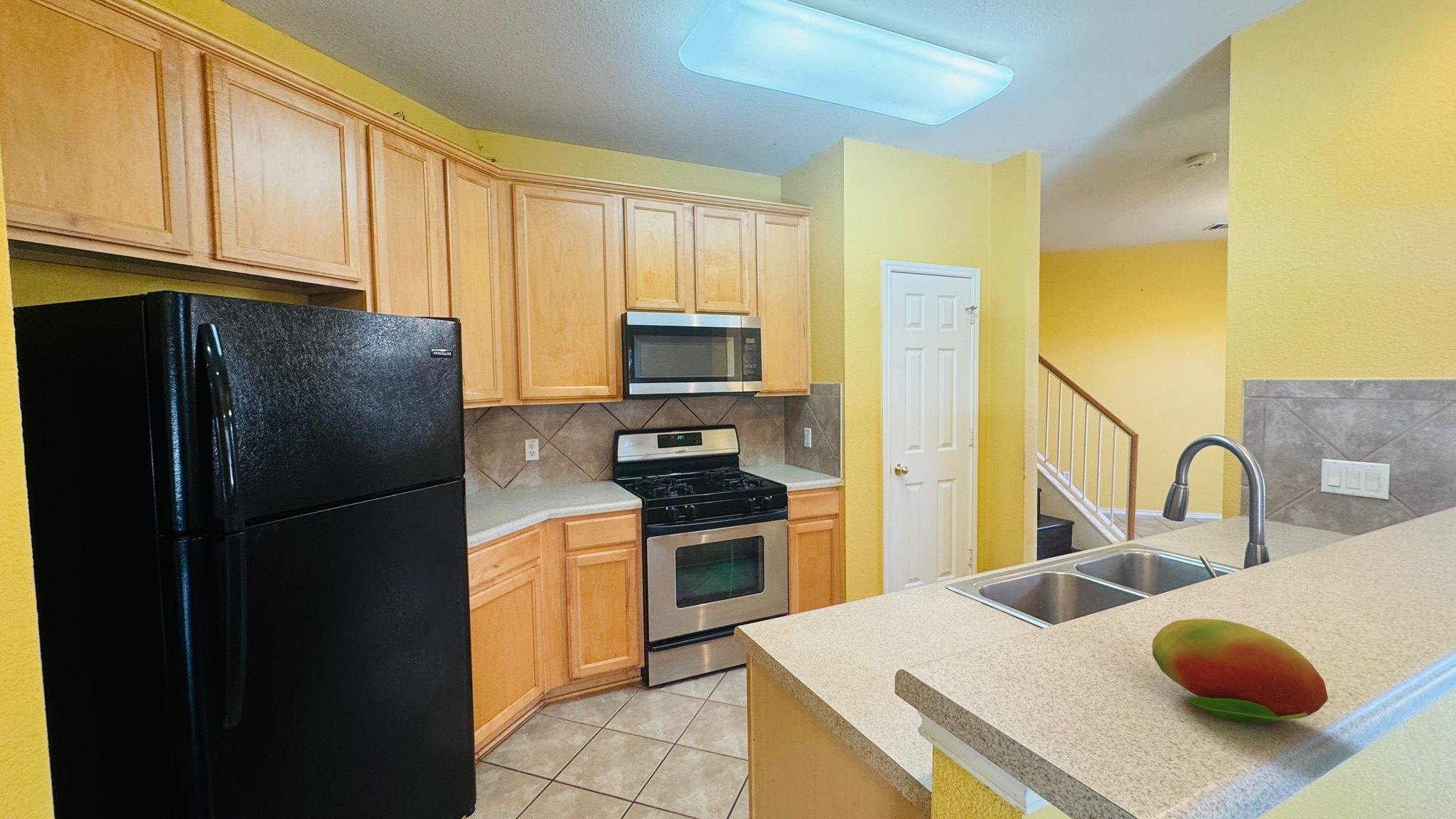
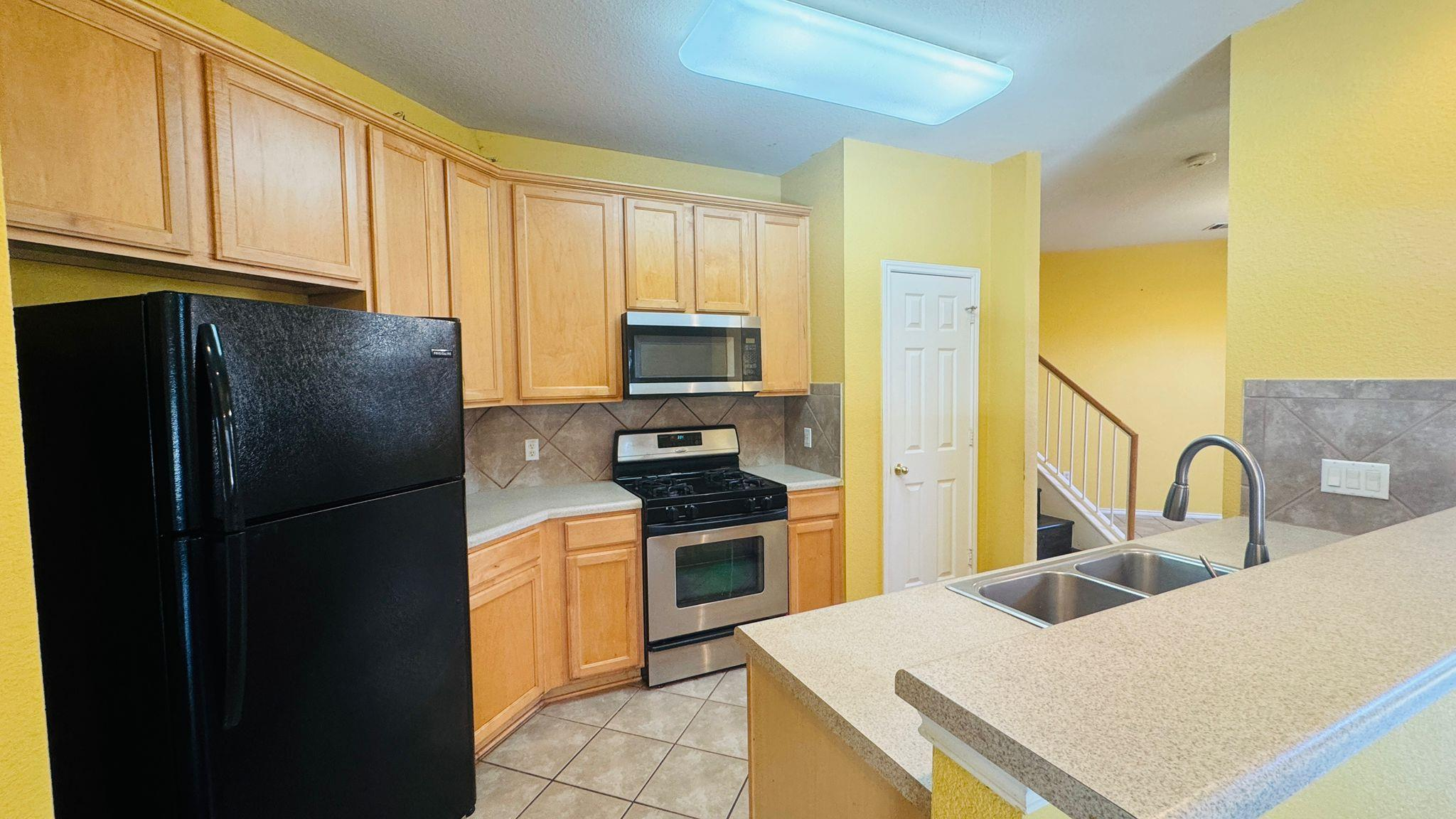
- fruit (1231, 665)
